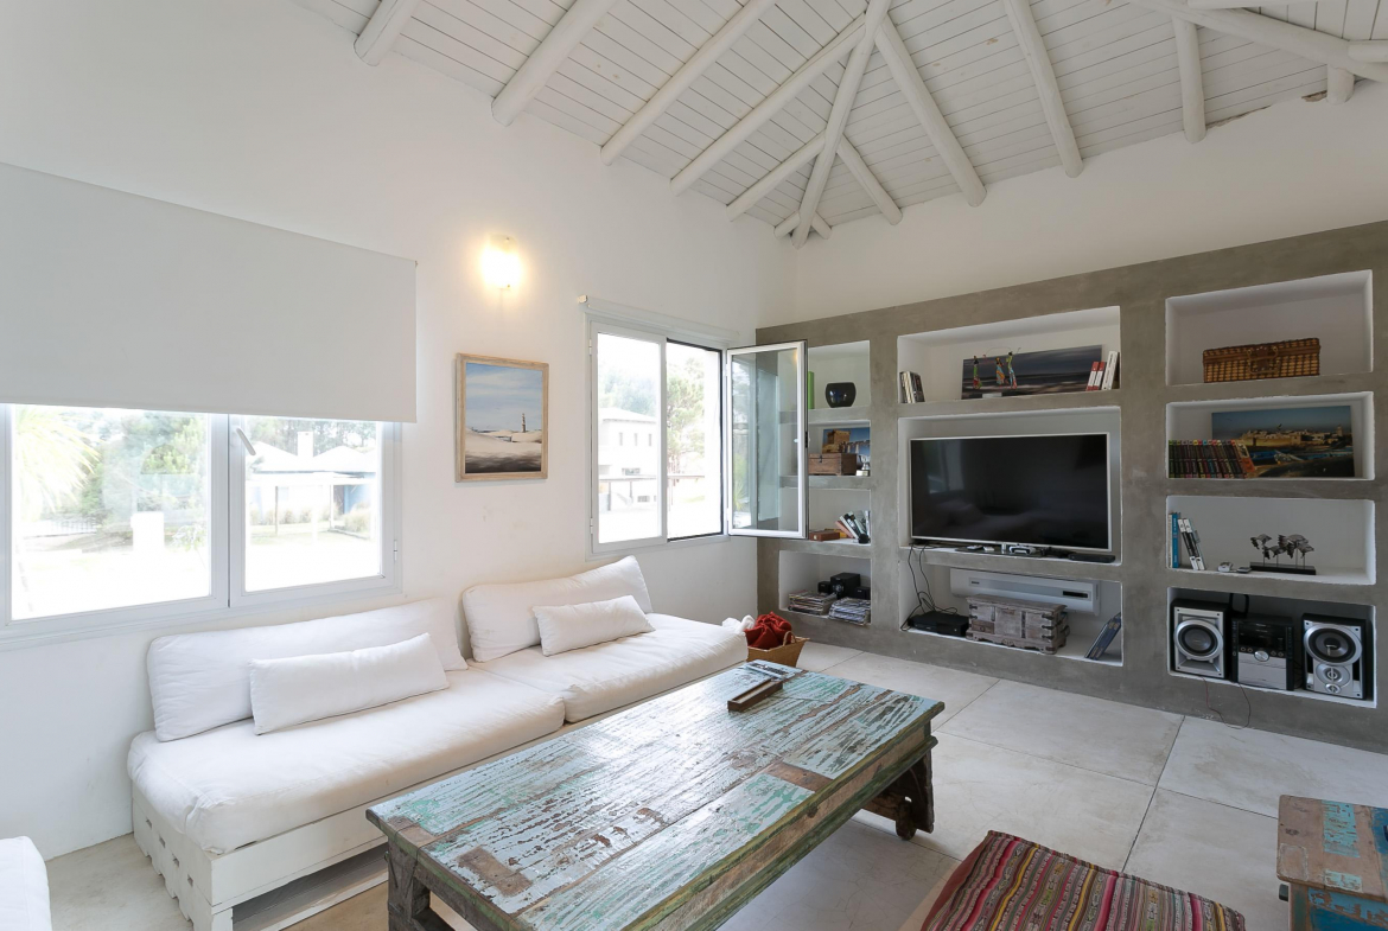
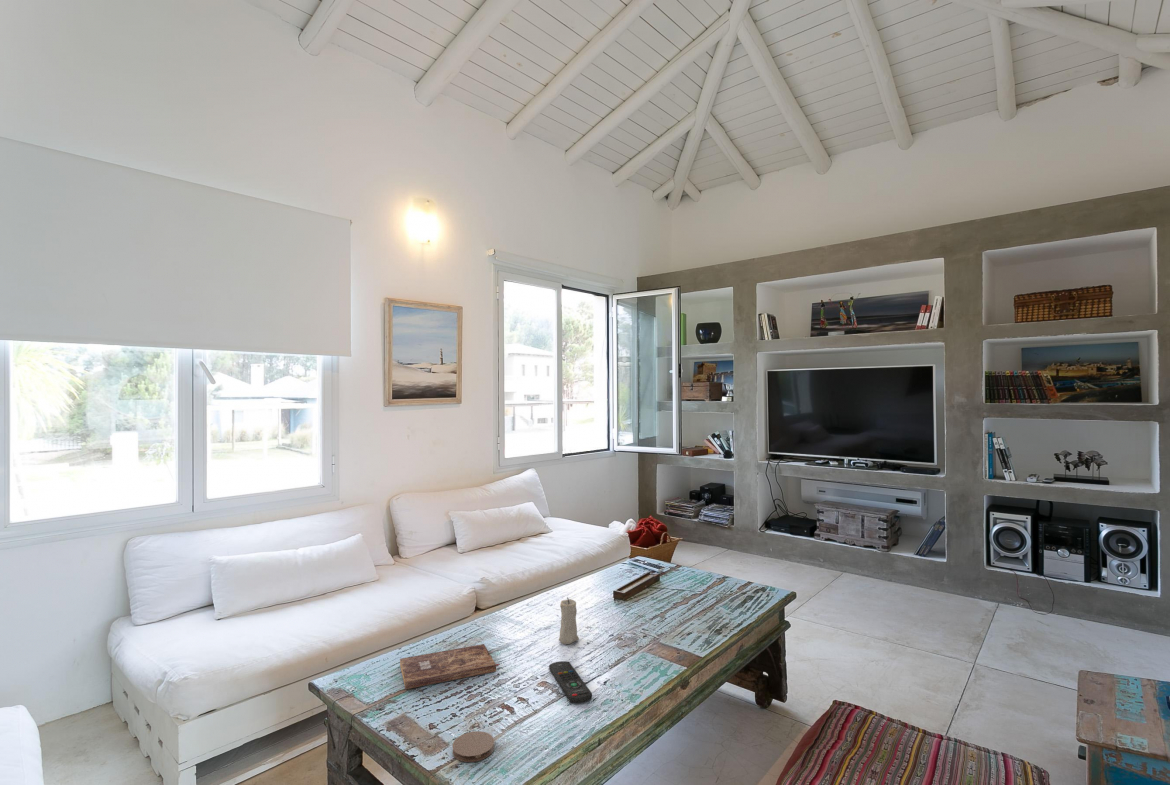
+ bible (449, 664)
+ candle (568, 619)
+ coaster (473, 746)
+ remote control (569, 680)
